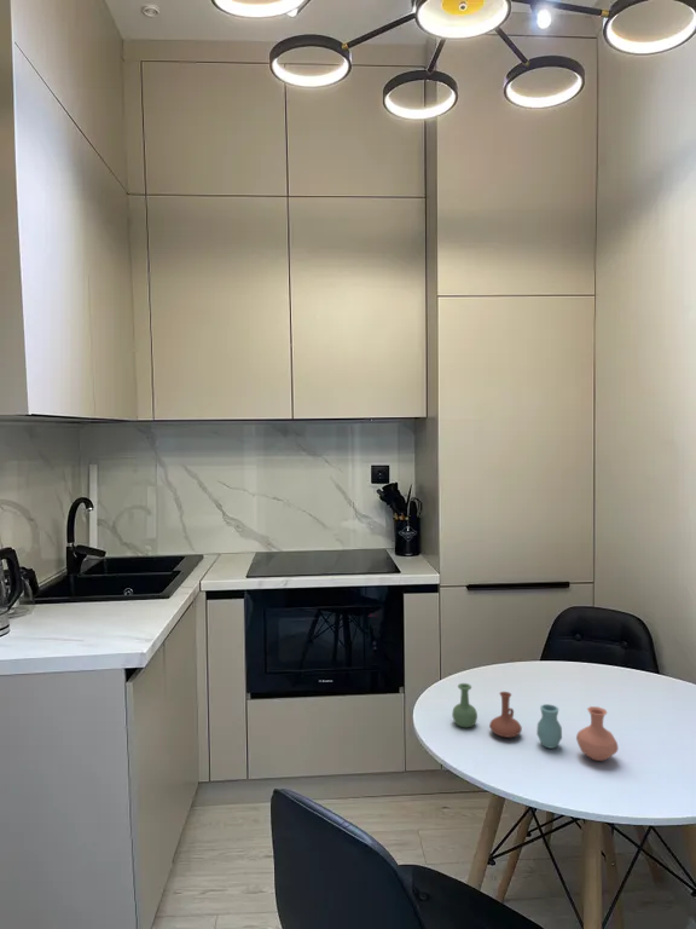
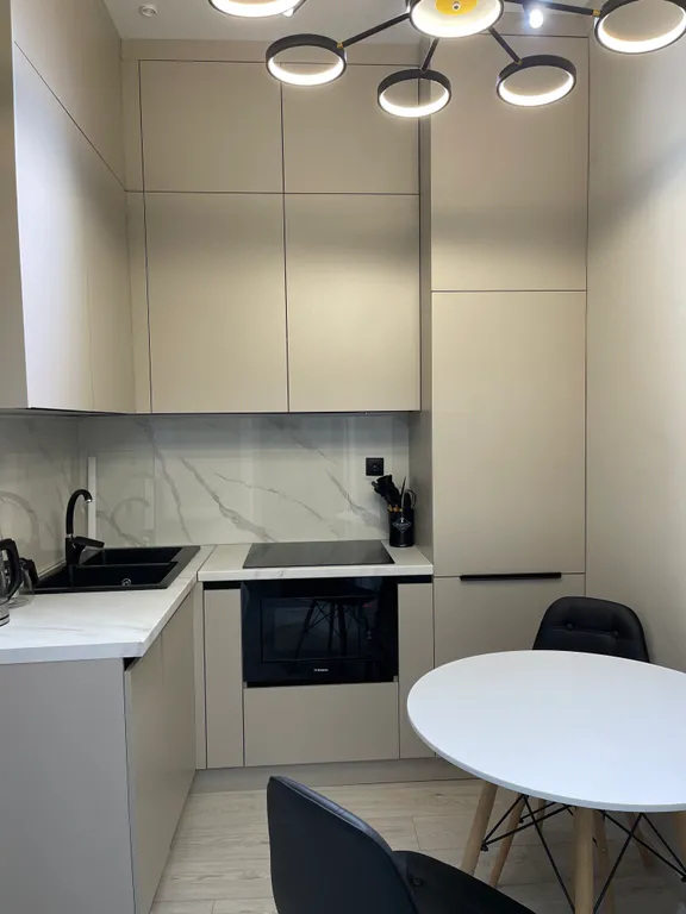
- vase (538, 722)
